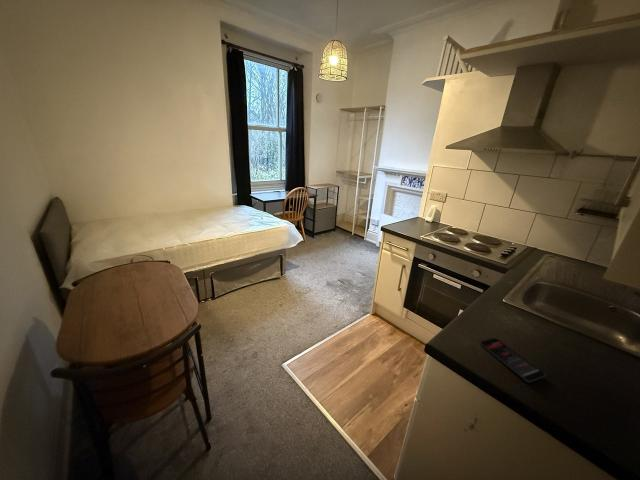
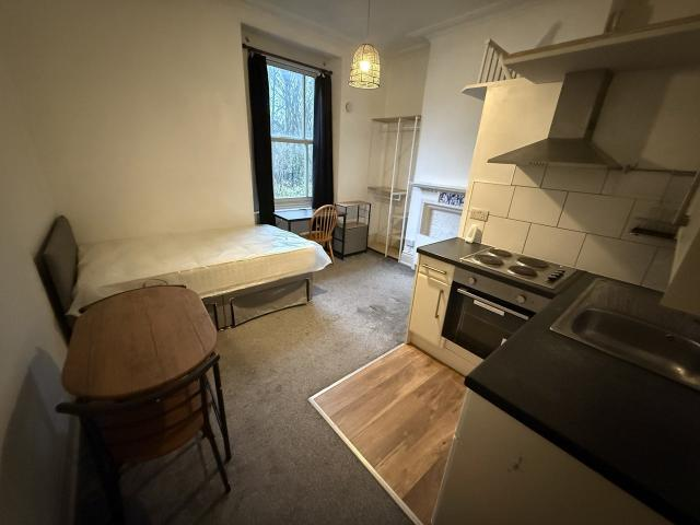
- smartphone (510, 358)
